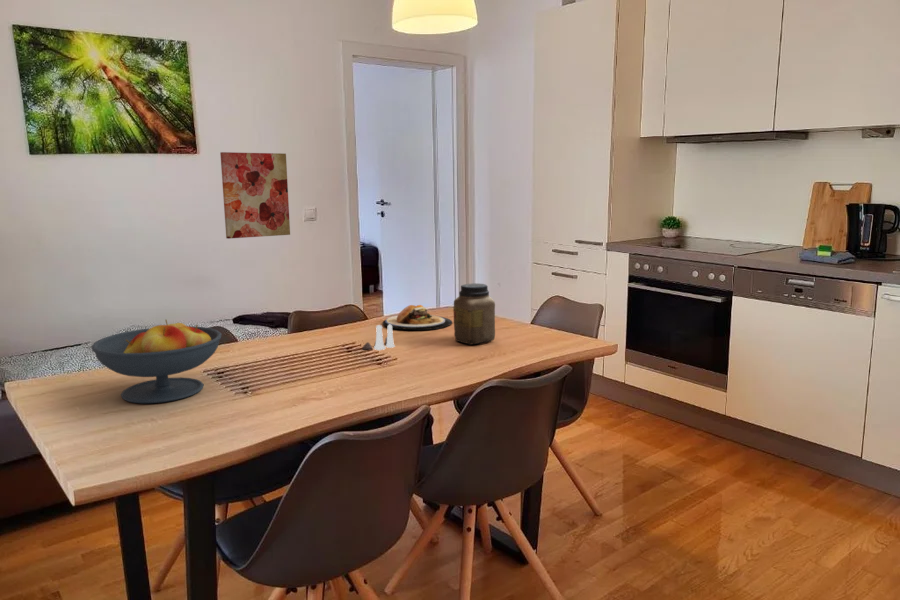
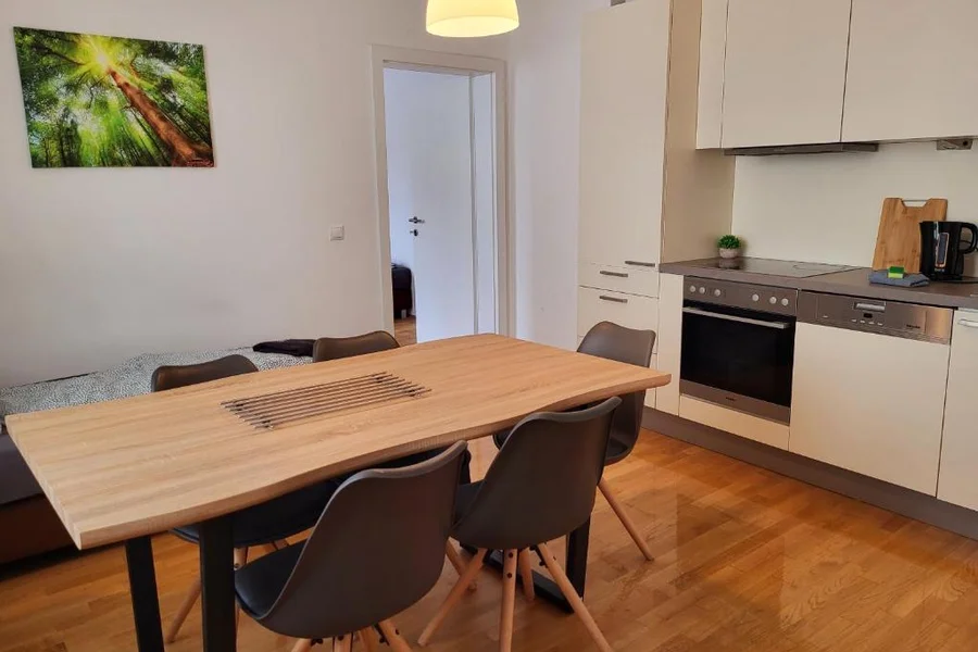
- fruit bowl (160, 356)
- jar (474, 312)
- wall art (256, 195)
- plate (417, 312)
- salt and pepper shaker set (380, 335)
